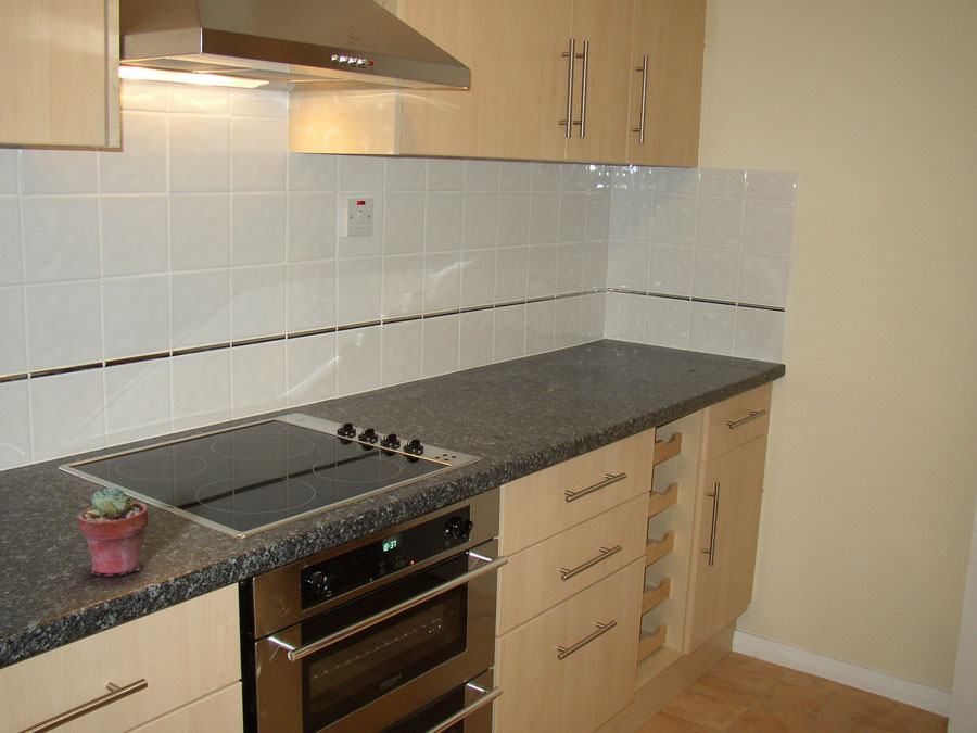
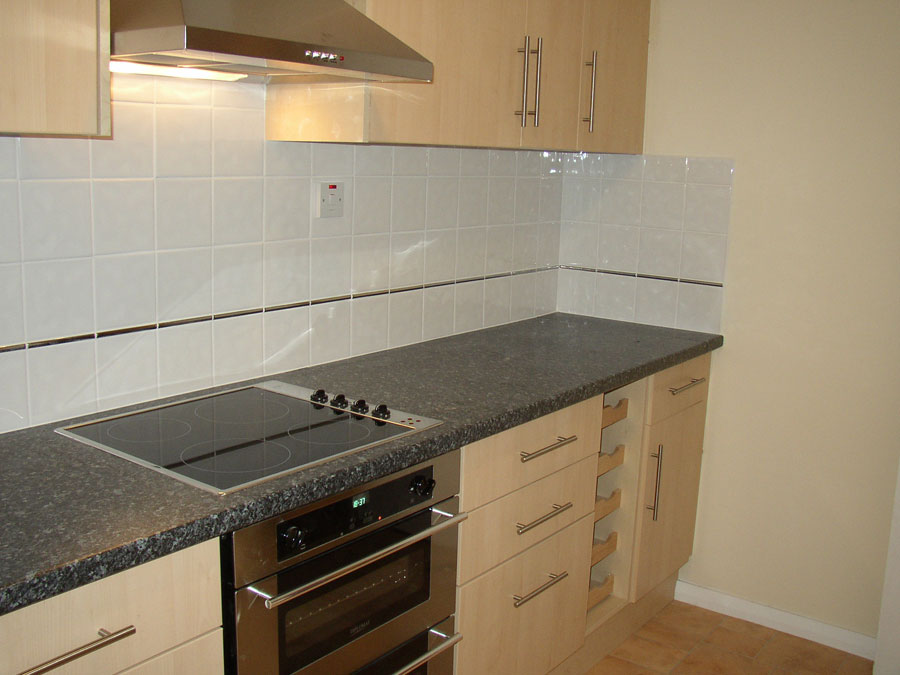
- potted succulent (114, 528)
